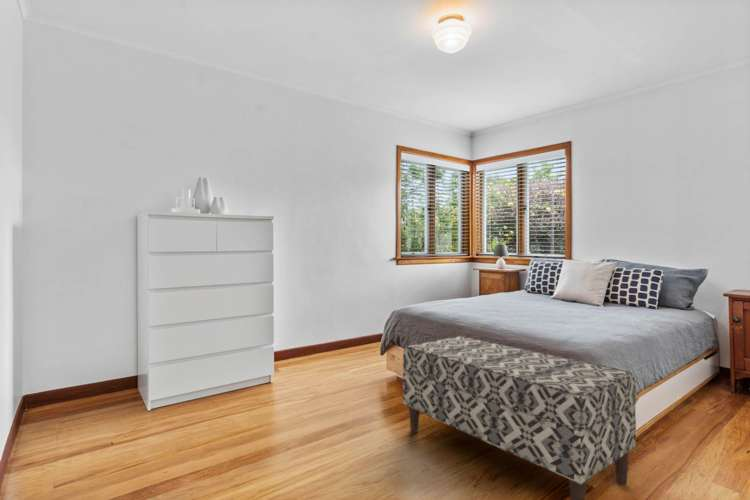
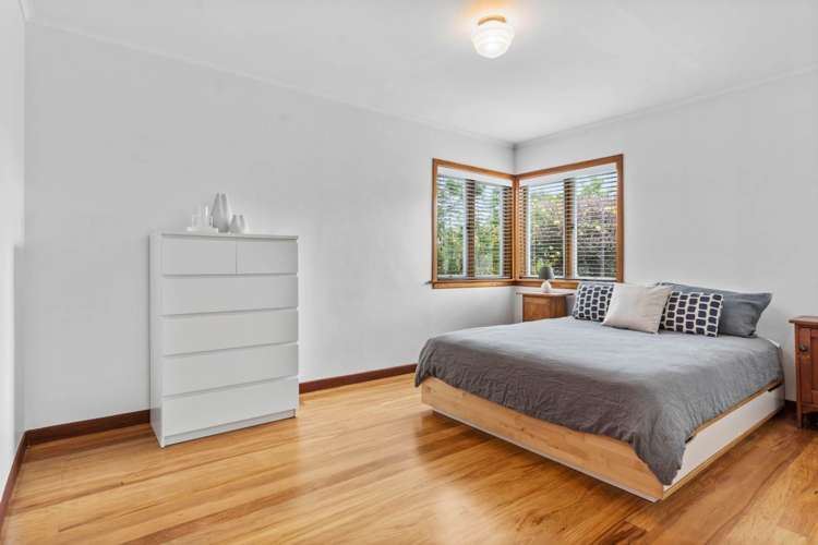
- bench (504, 405)
